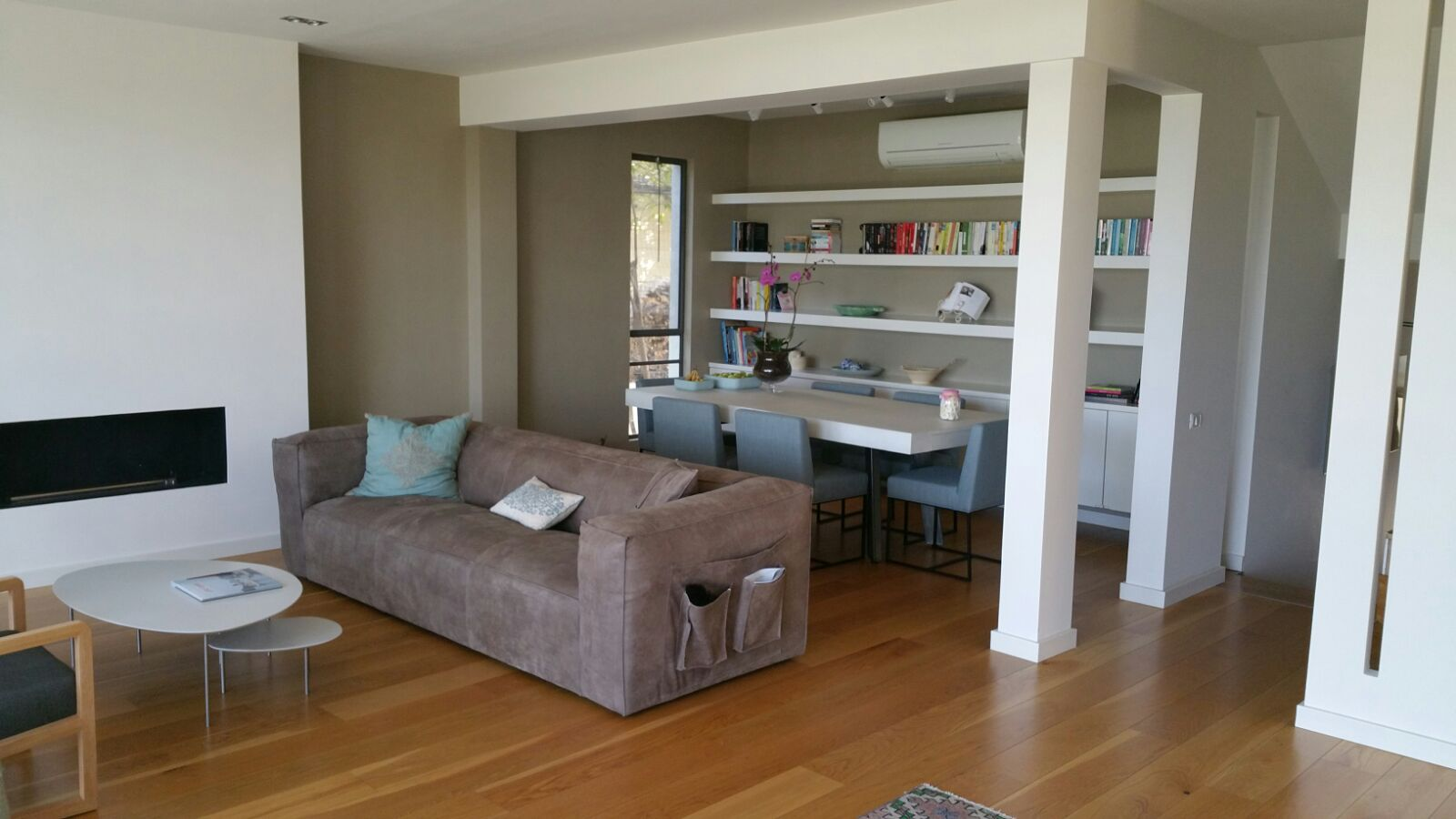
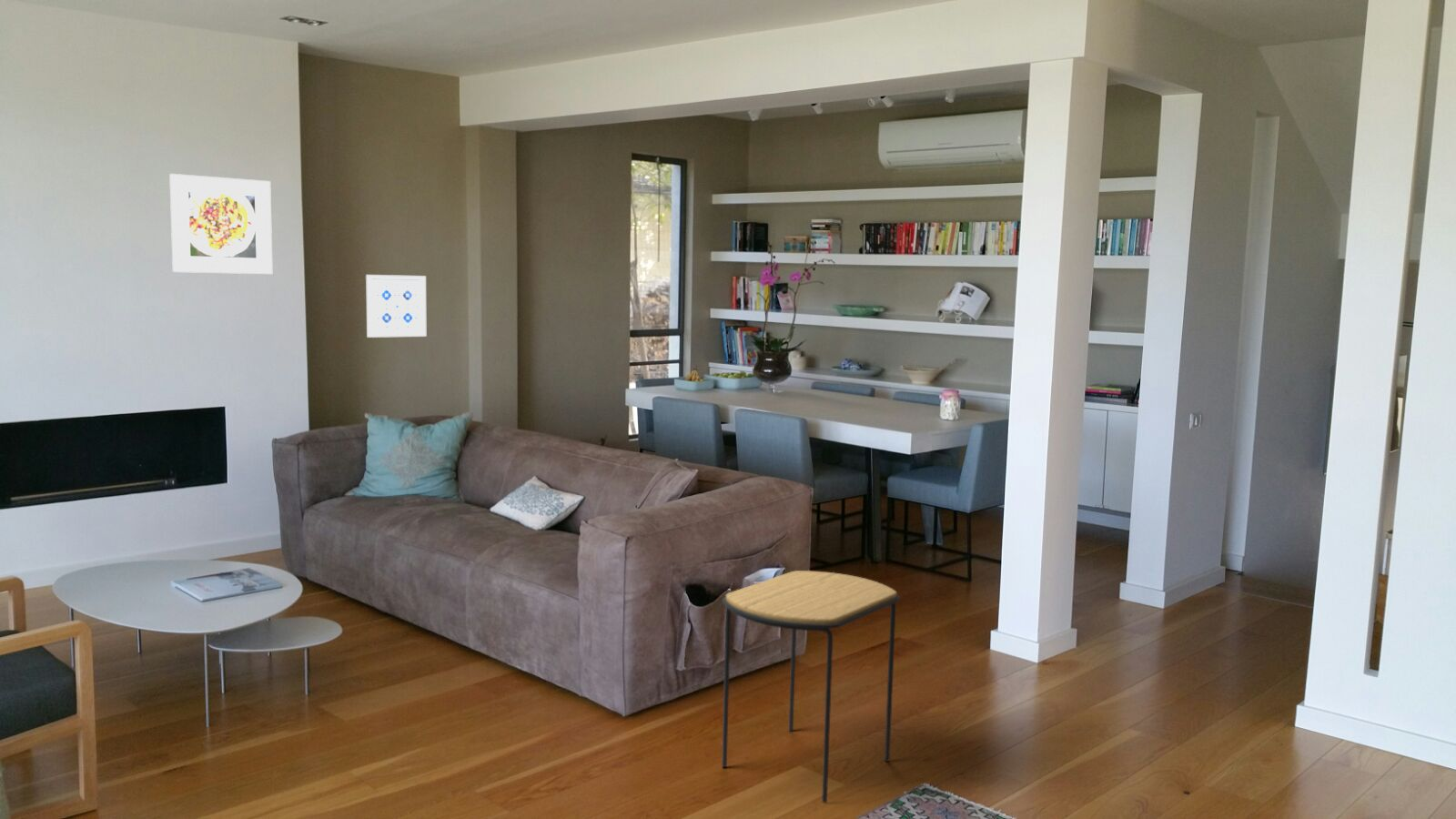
+ wall art (397, 306)
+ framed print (222, 225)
+ side table (794, 679)
